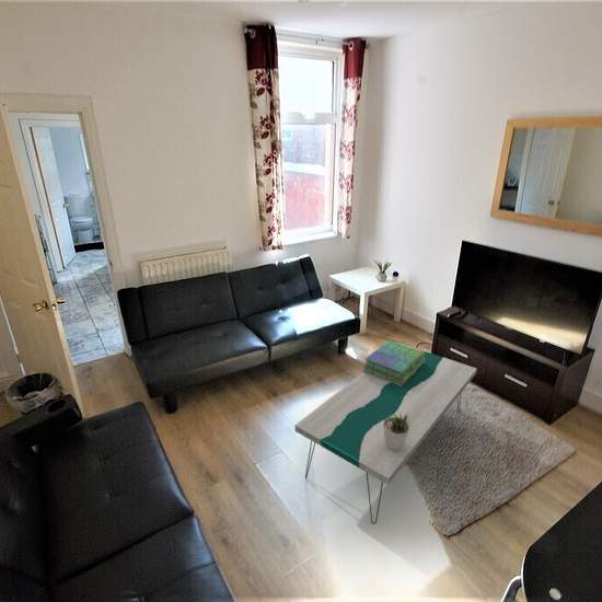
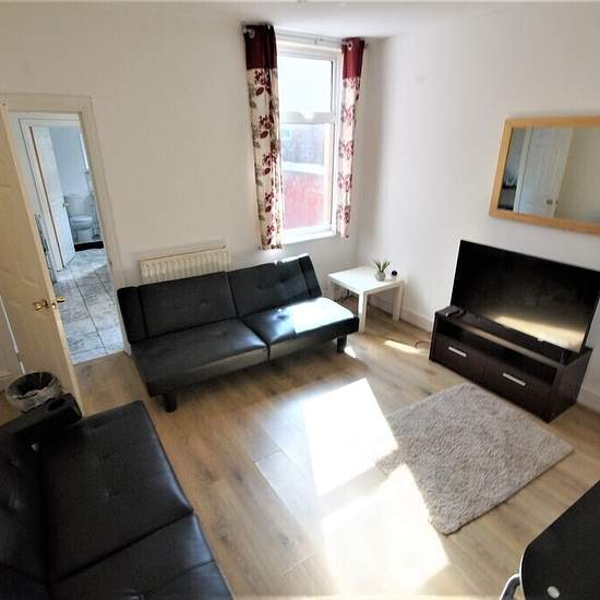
- potted plant (396, 428)
- coffee table (393, 416)
- stack of books (394, 360)
